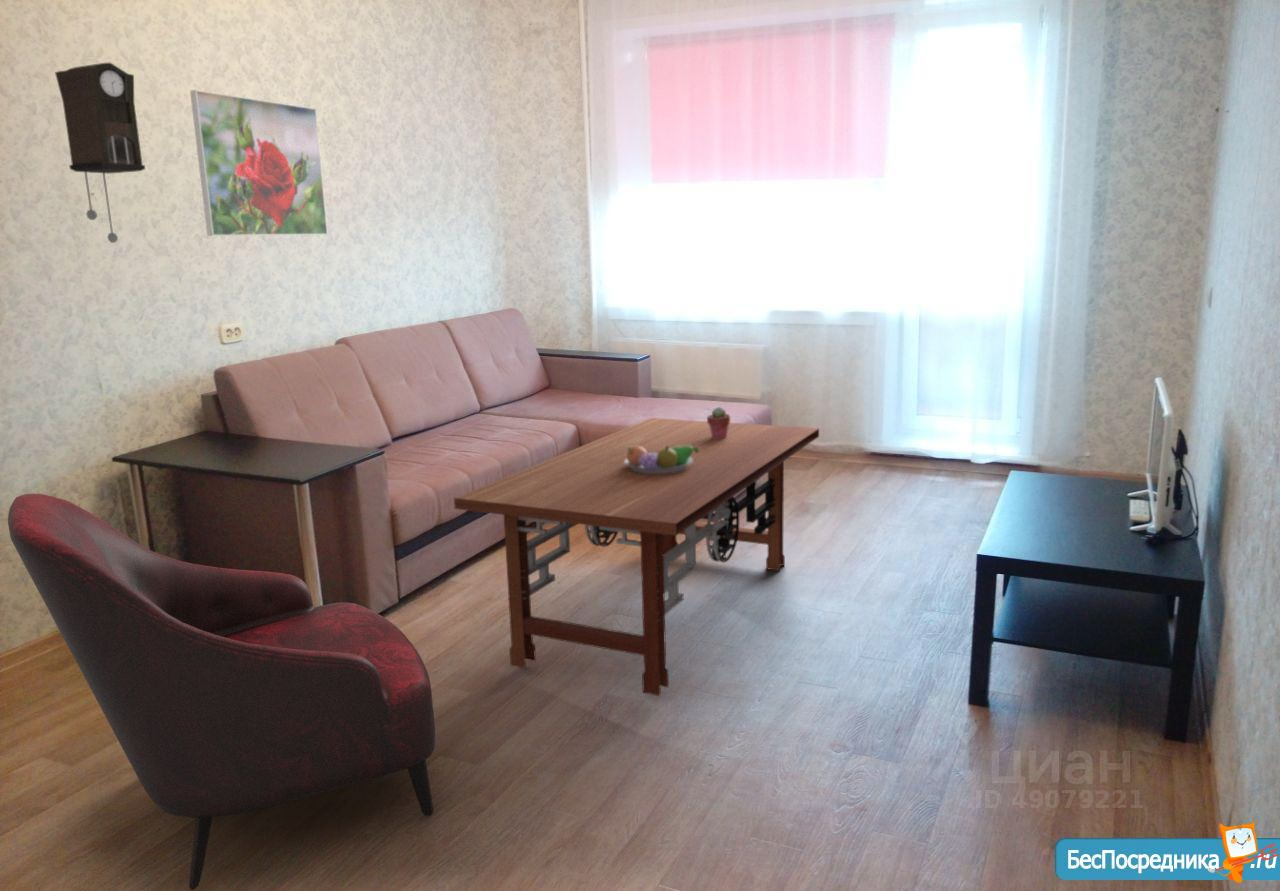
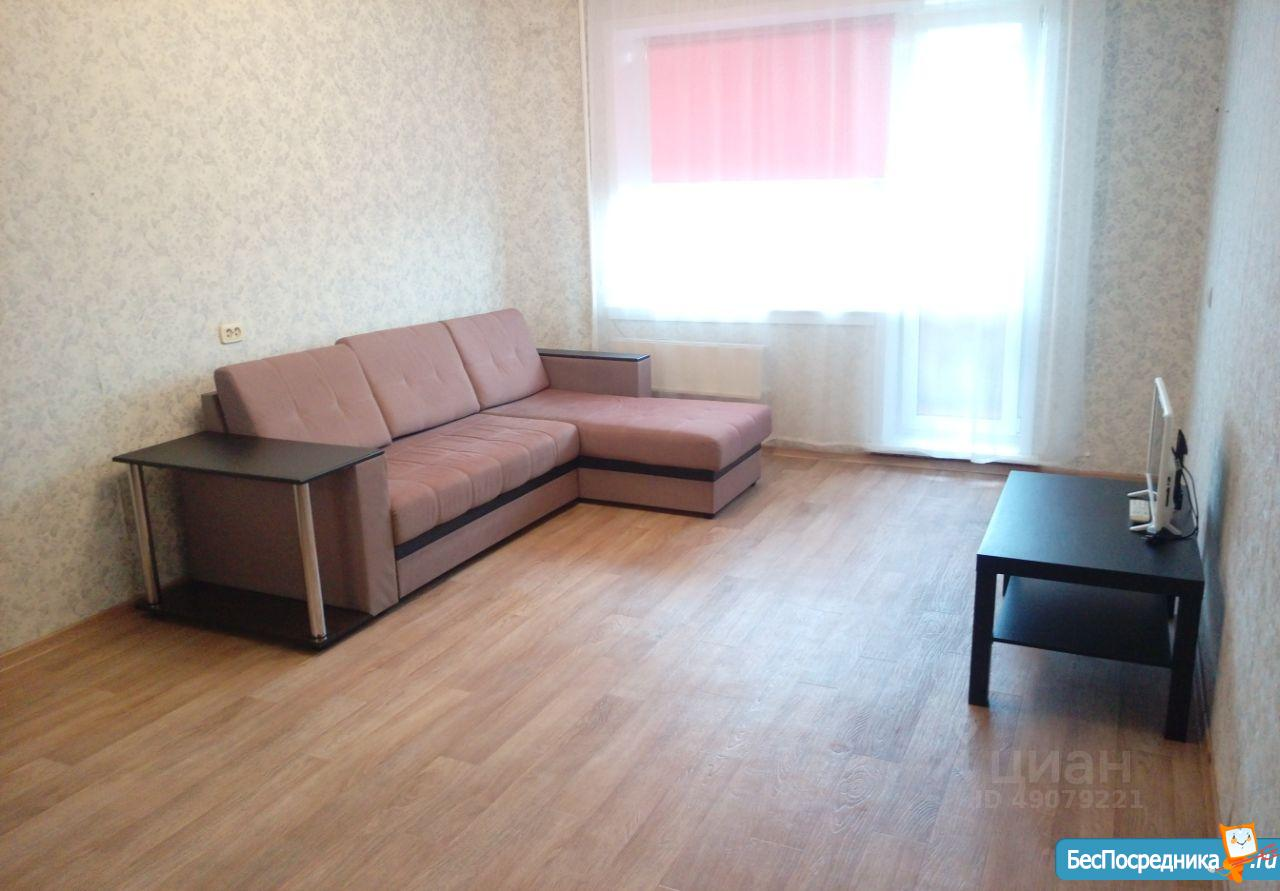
- potted succulent (718, 421)
- pendulum clock (106, 155)
- fruit bowl (660, 453)
- coffee table (662, 537)
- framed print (264, 168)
- armchair (237, 644)
